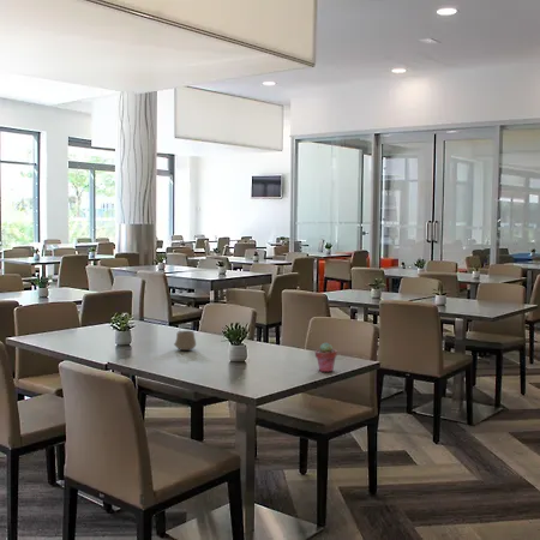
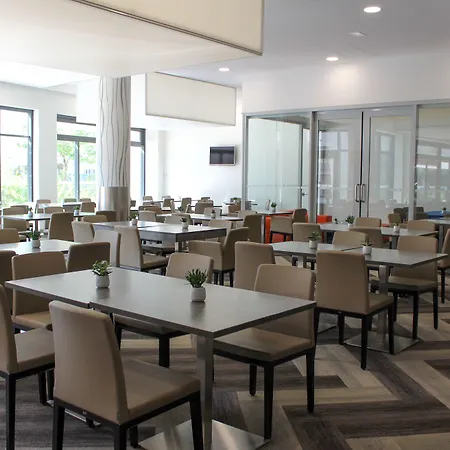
- cup (185, 340)
- potted succulent (325, 356)
